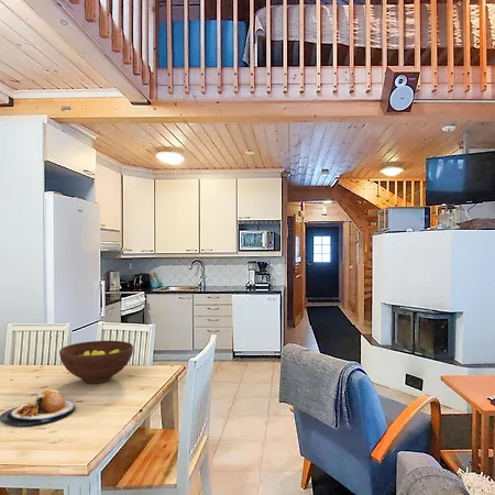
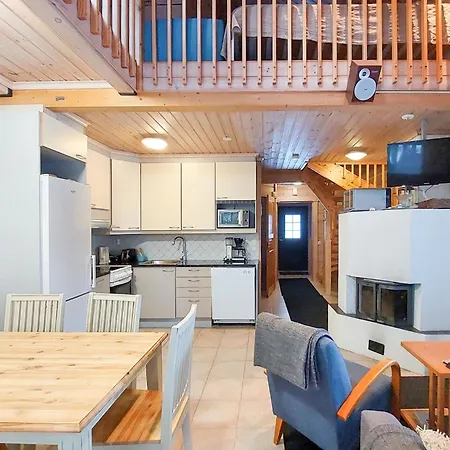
- plate (37, 403)
- fruit bowl (97, 363)
